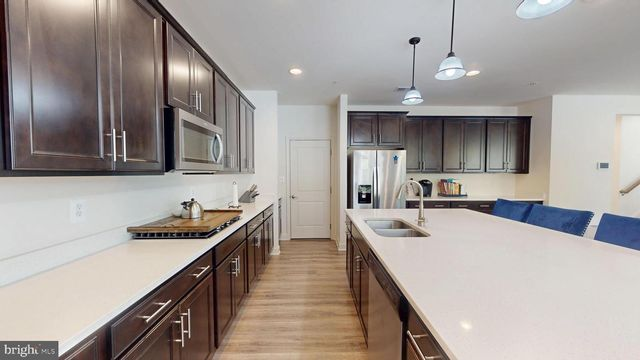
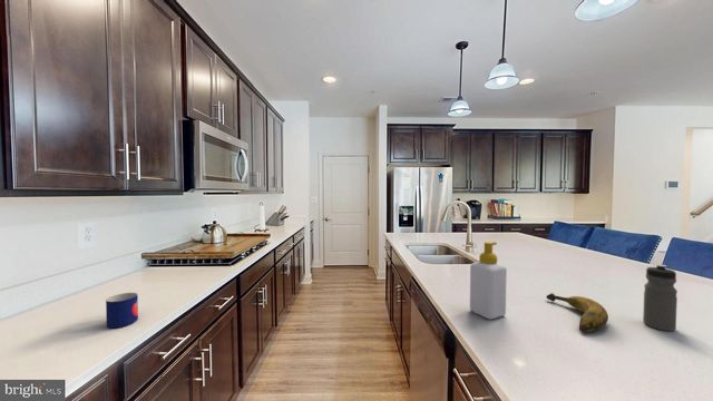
+ mug (124, 307)
+ banana (572, 305)
+ soap bottle (488, 277)
+ water bottle (660, 295)
